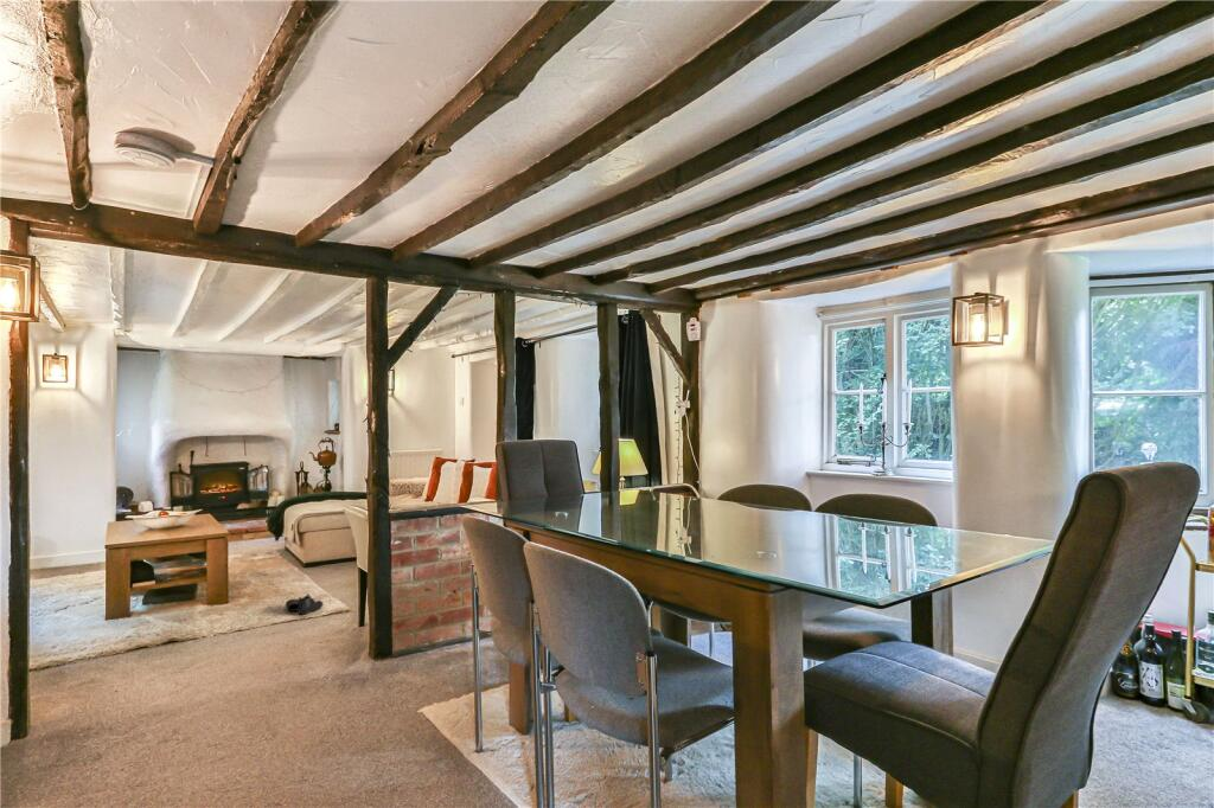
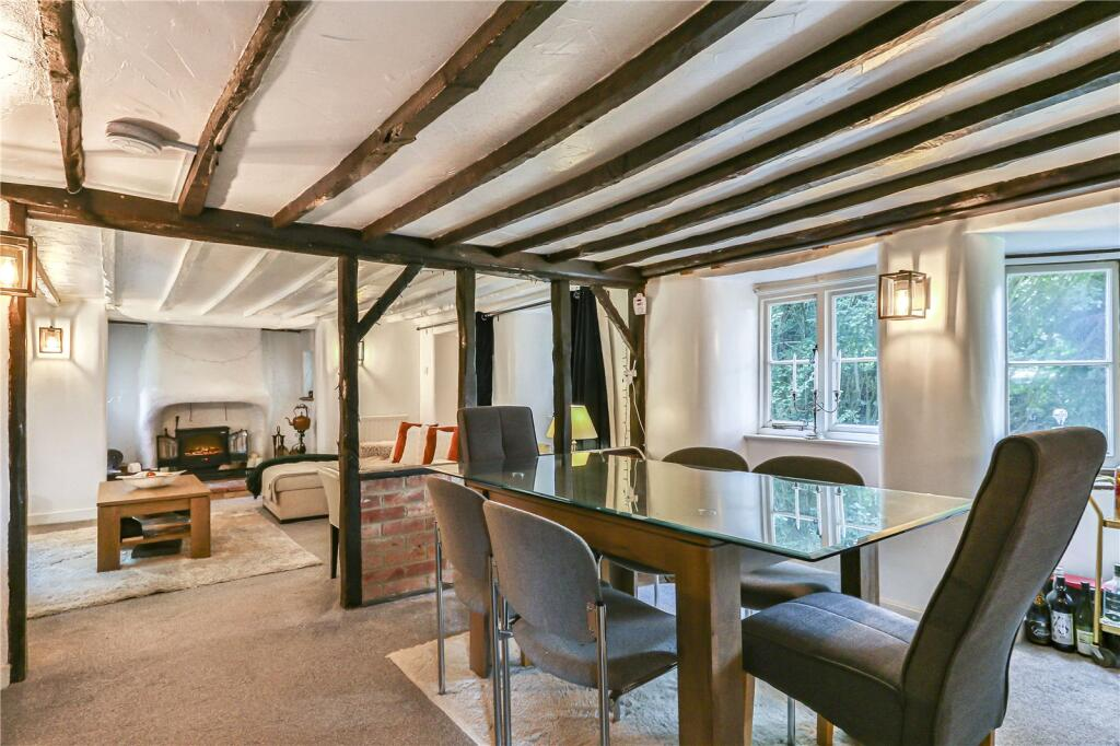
- boots (301, 601)
